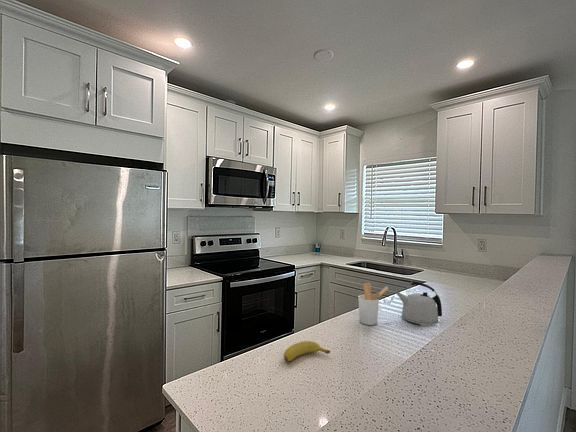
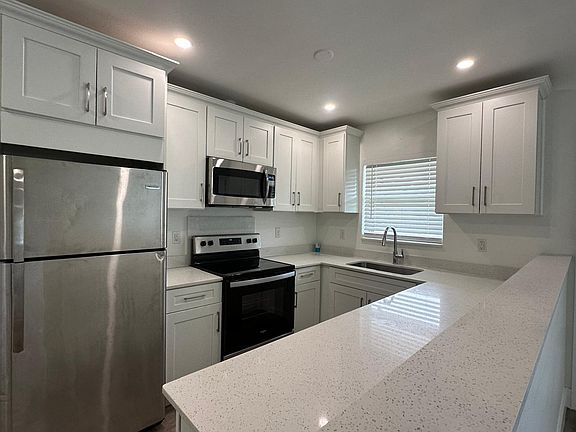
- banana (303, 352)
- utensil holder (373, 303)
- kettle (418, 300)
